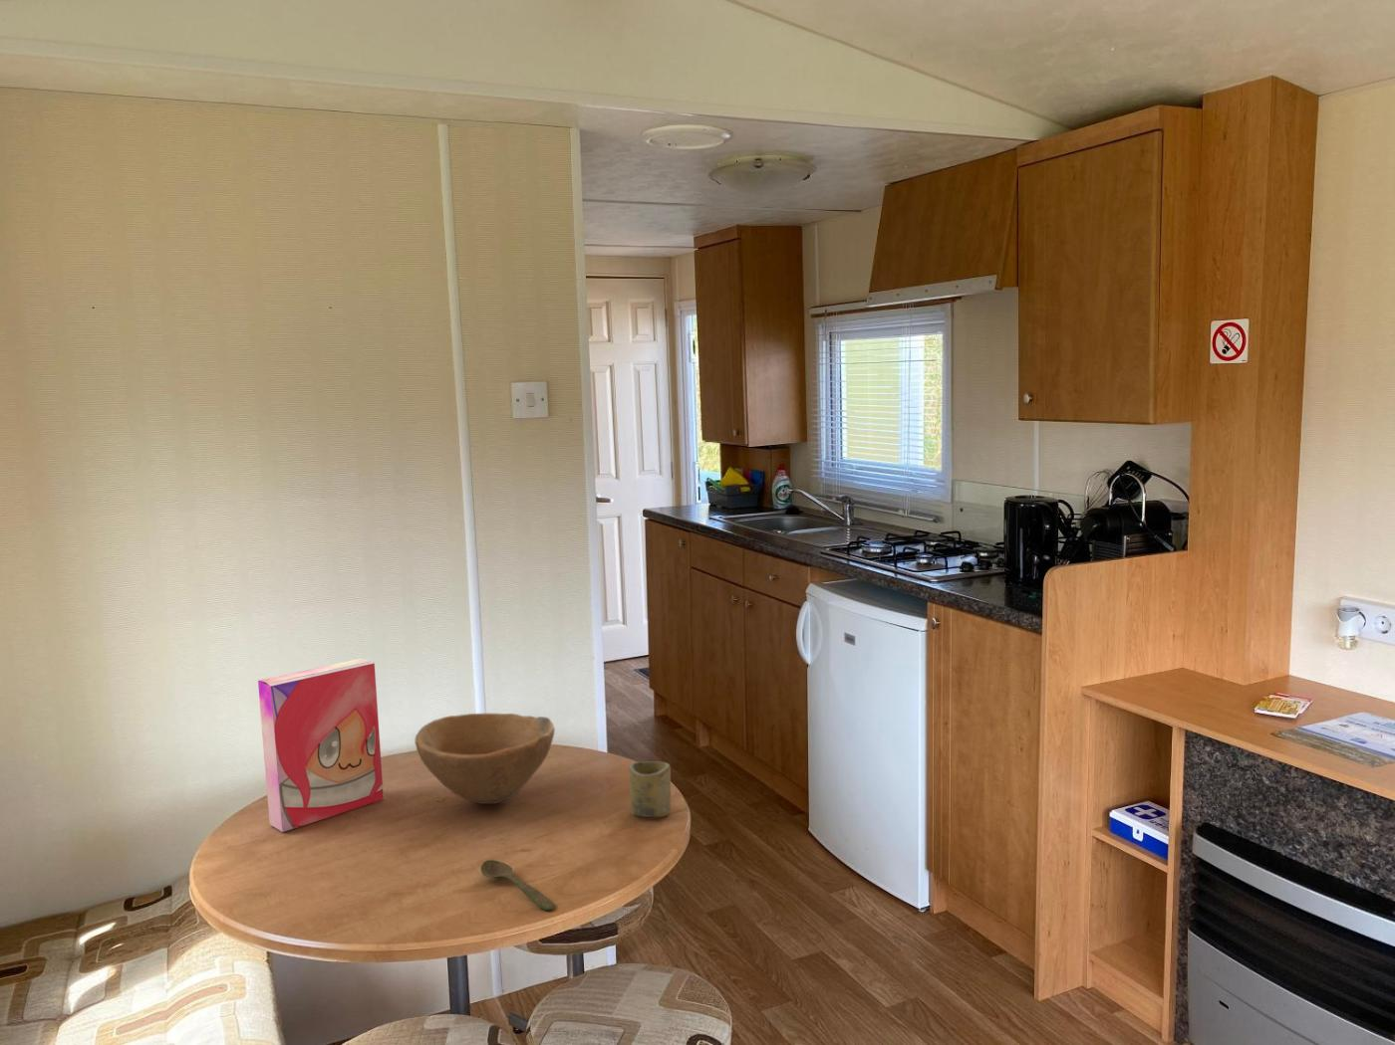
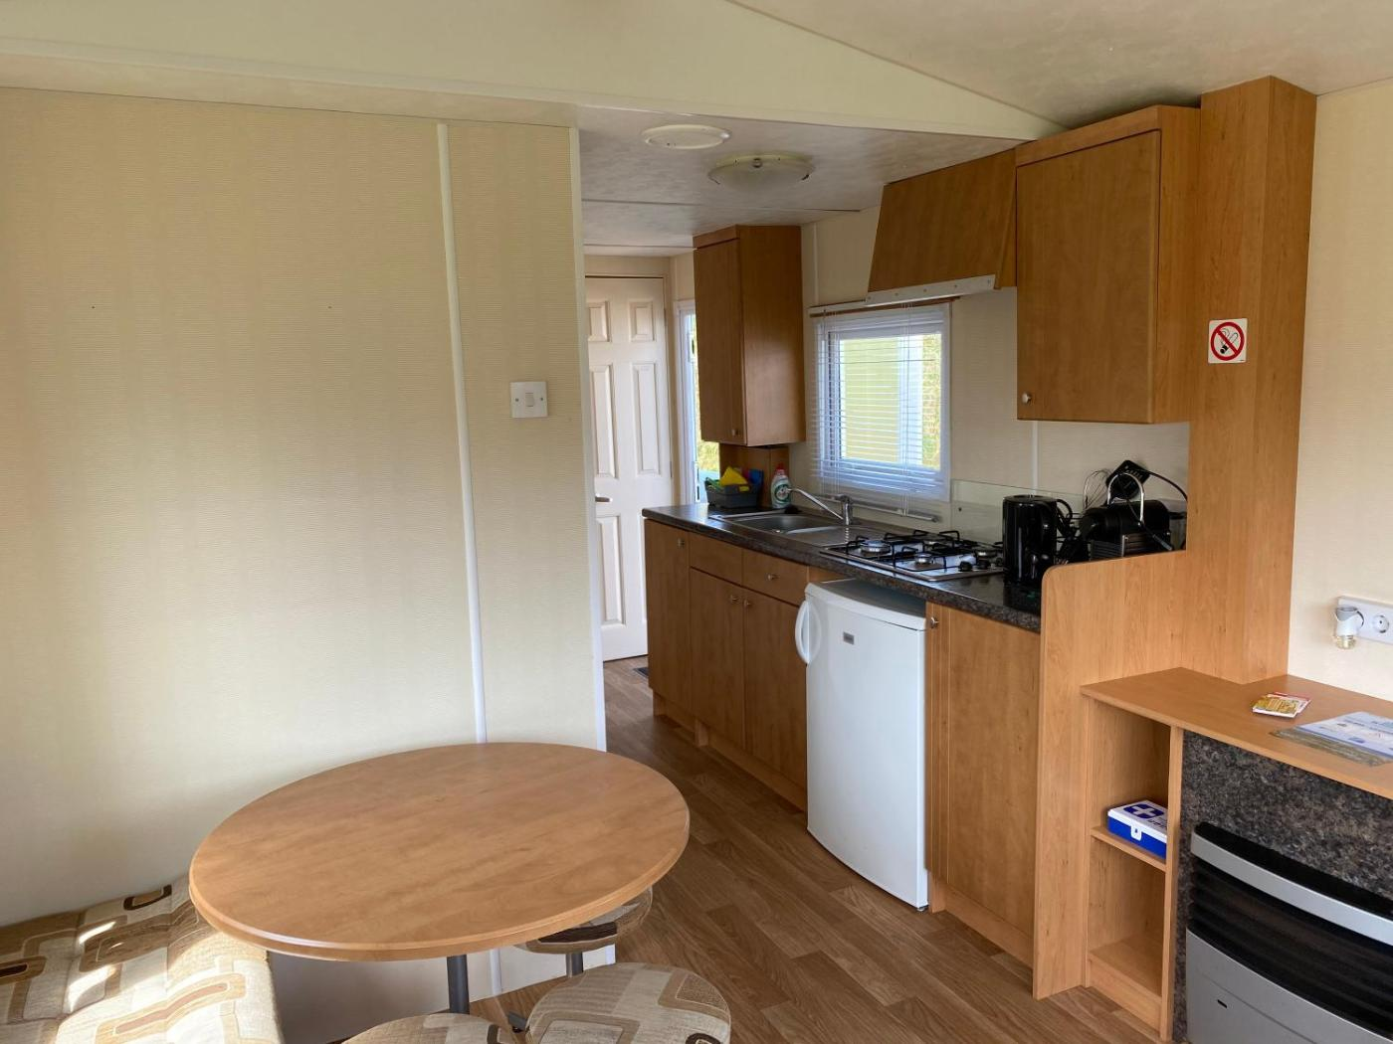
- cup (649, 788)
- bowl (488, 764)
- spoon (518, 884)
- cereal box (323, 741)
